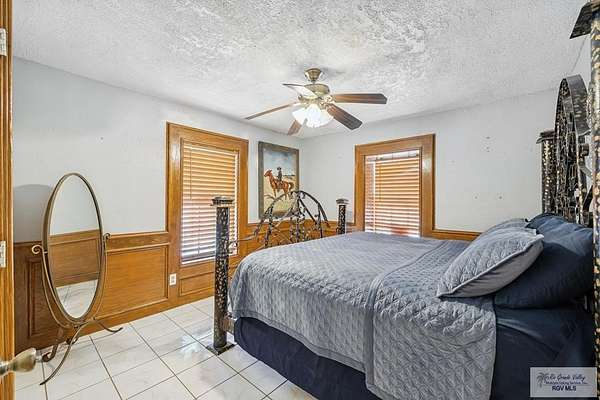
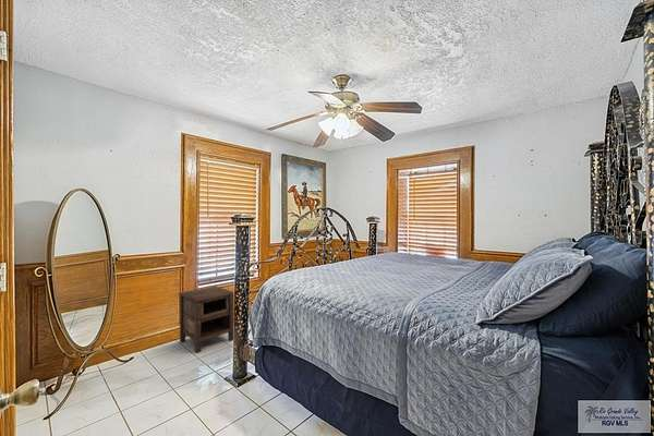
+ nightstand (206, 316)
